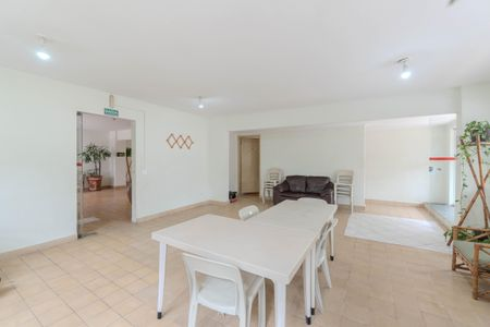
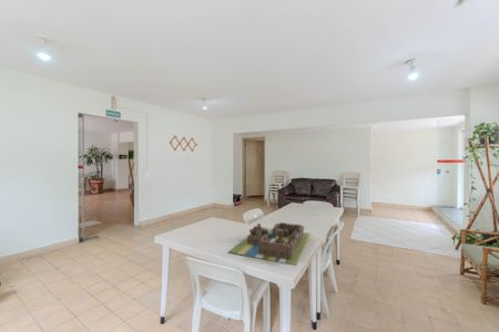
+ board game (274, 232)
